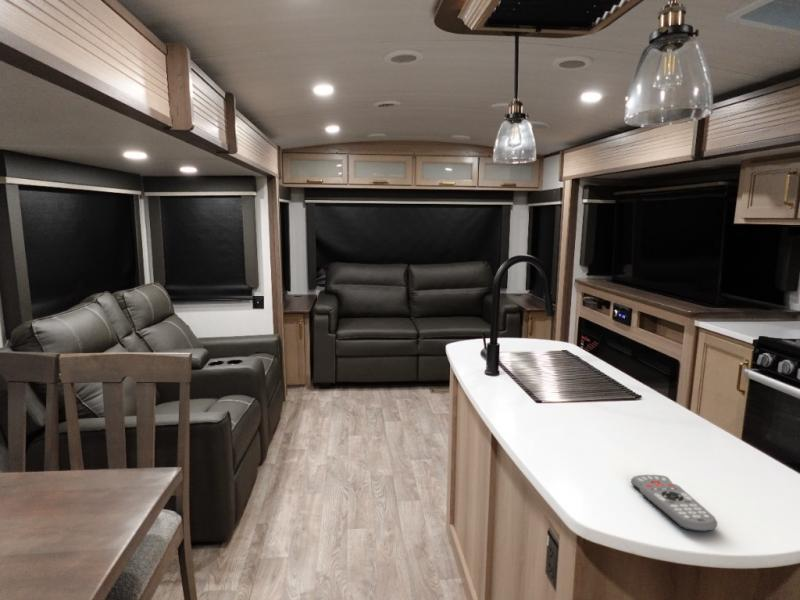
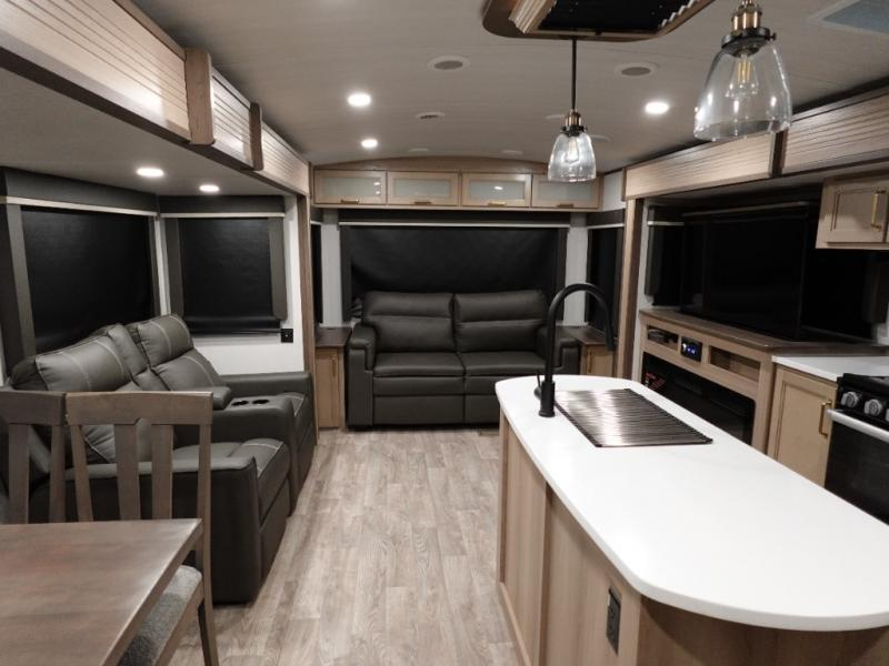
- remote control (673, 501)
